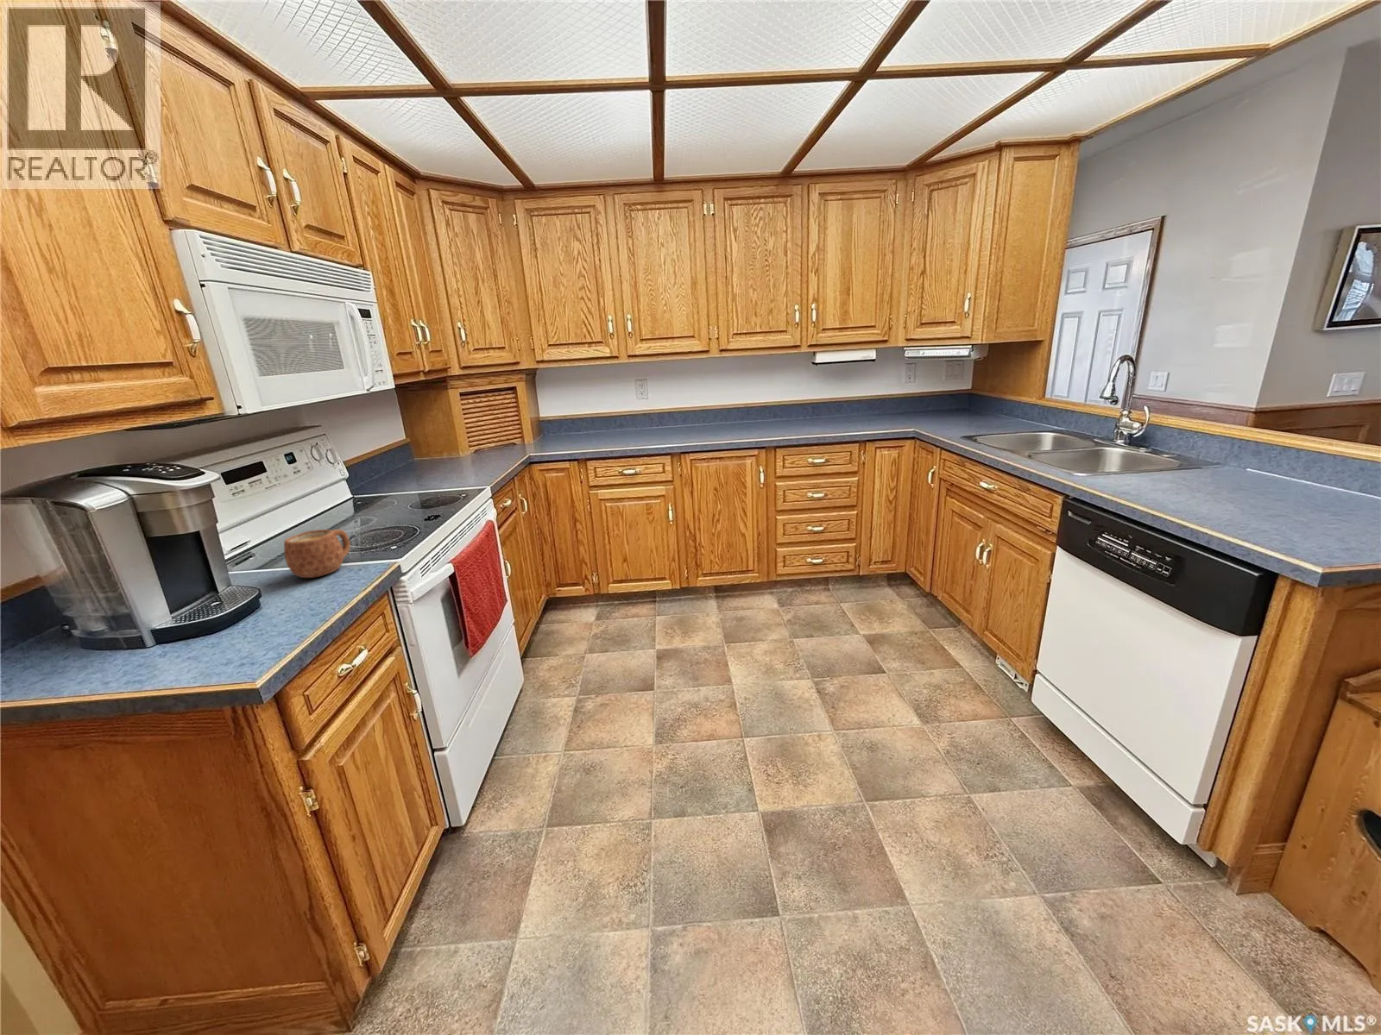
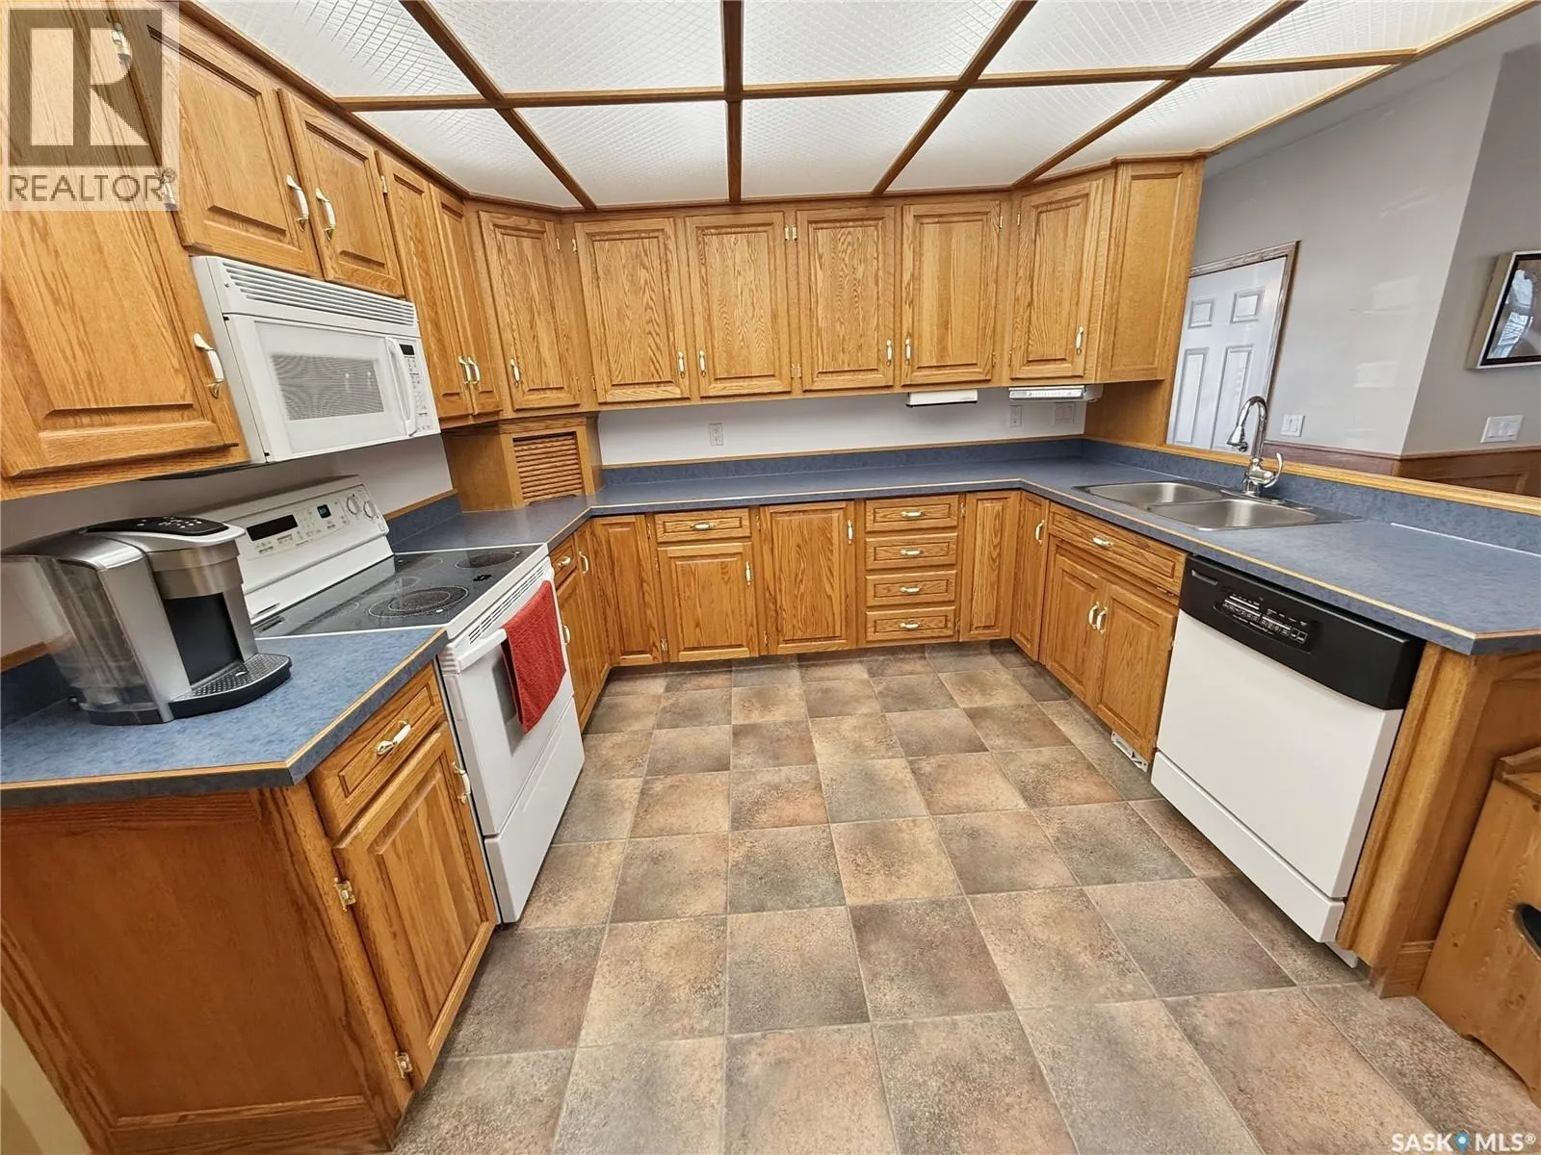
- mug (322, 550)
